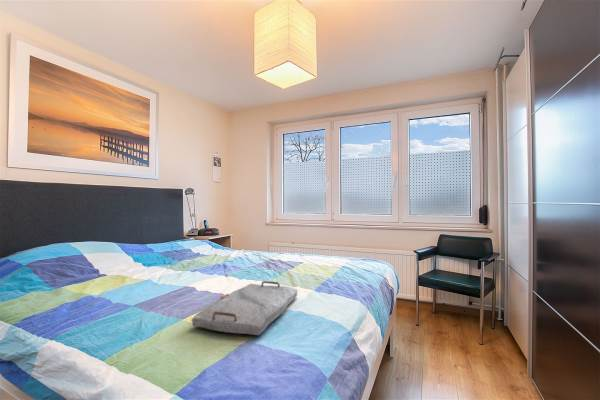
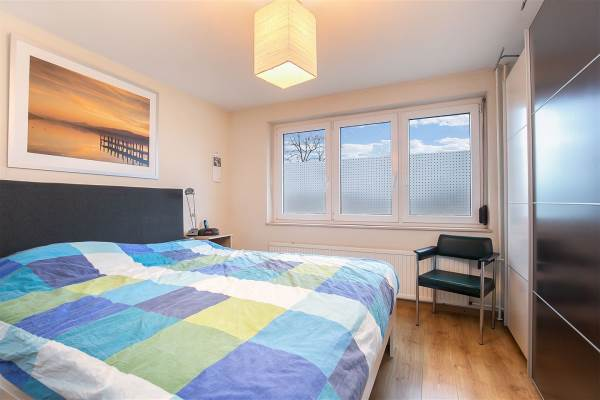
- serving tray (245, 301)
